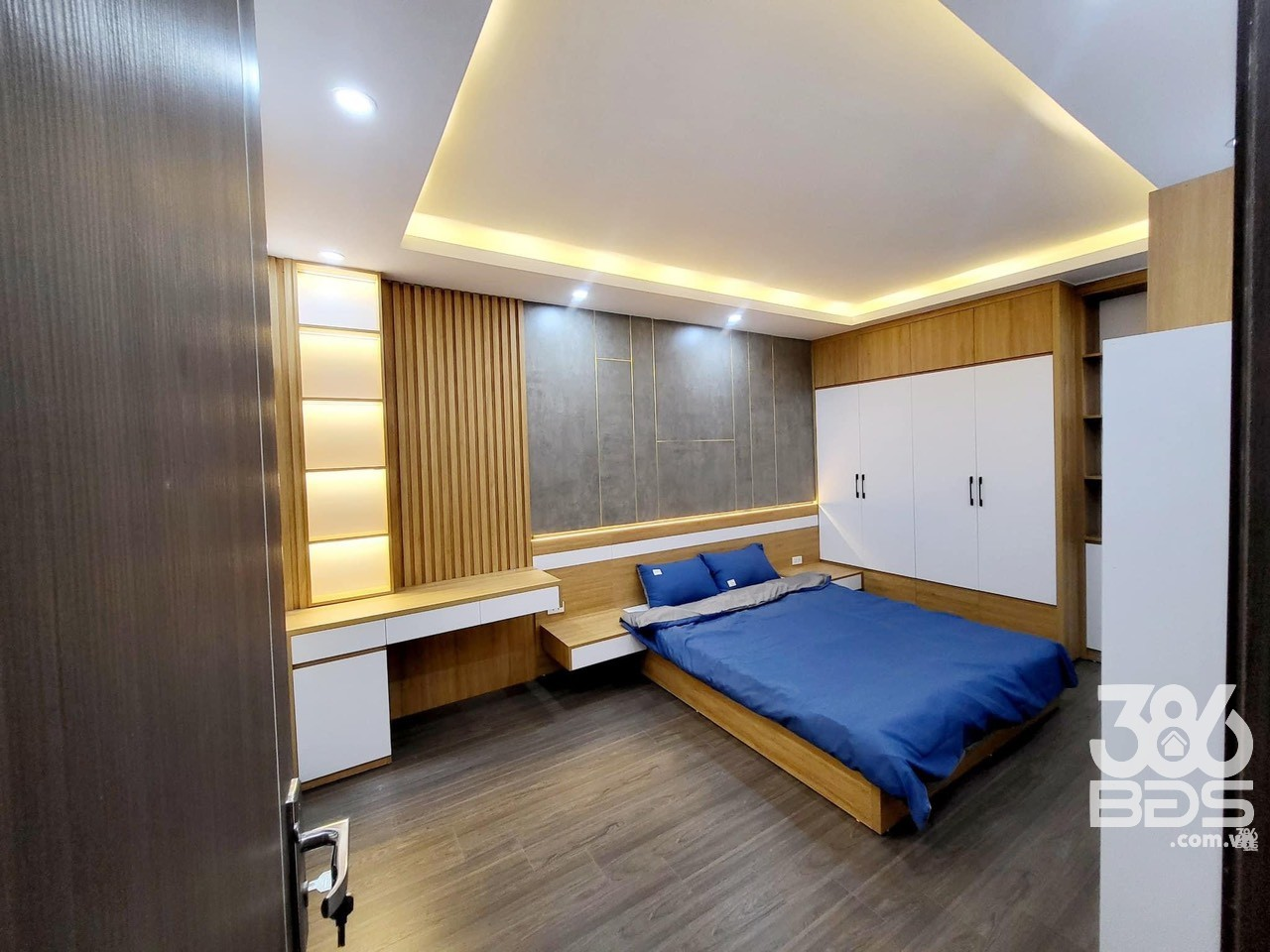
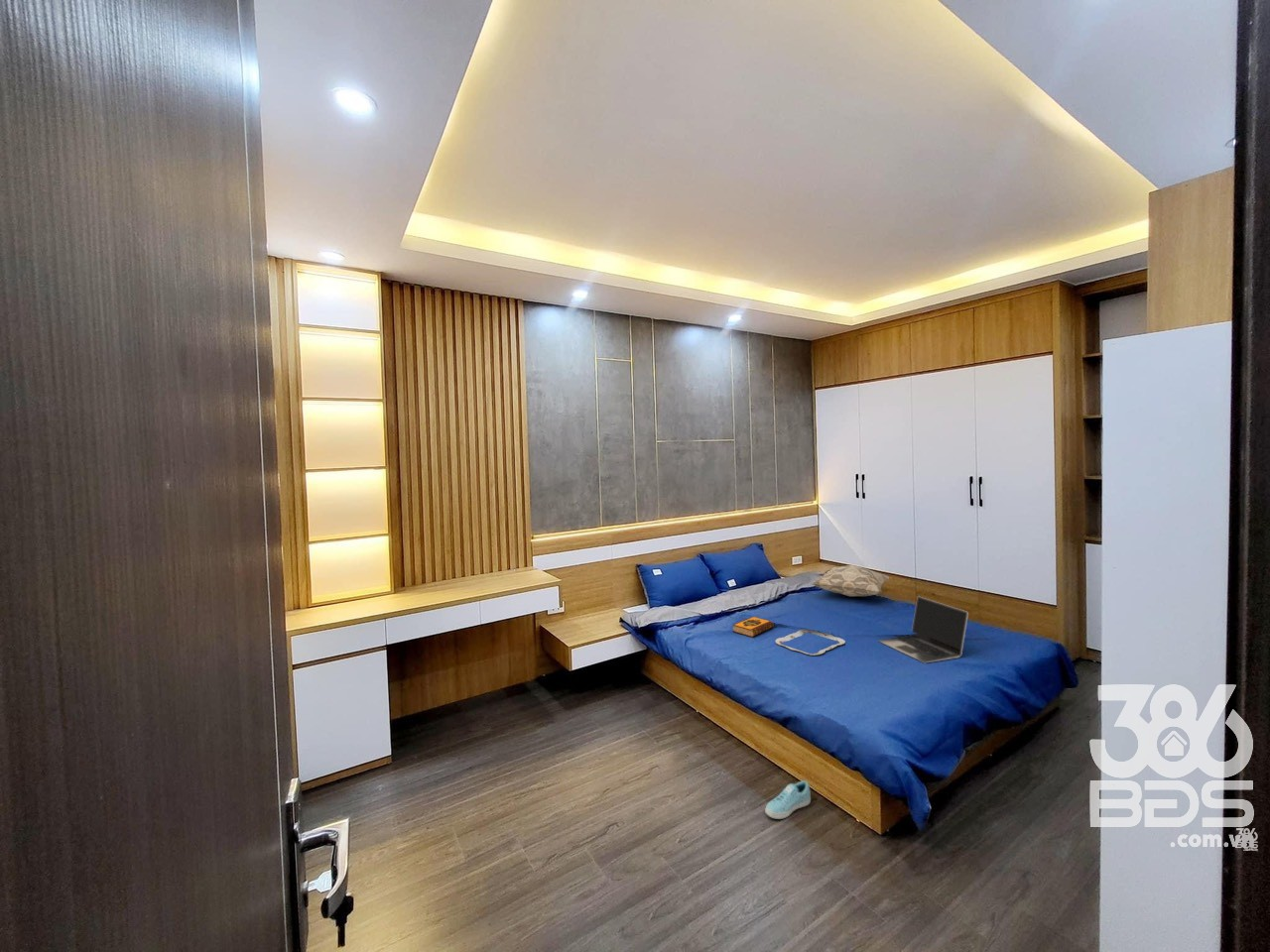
+ sneaker (787, 795)
+ decorative pillow (851, 580)
+ hardback book (753, 626)
+ serving tray (814, 634)
+ laptop (921, 627)
